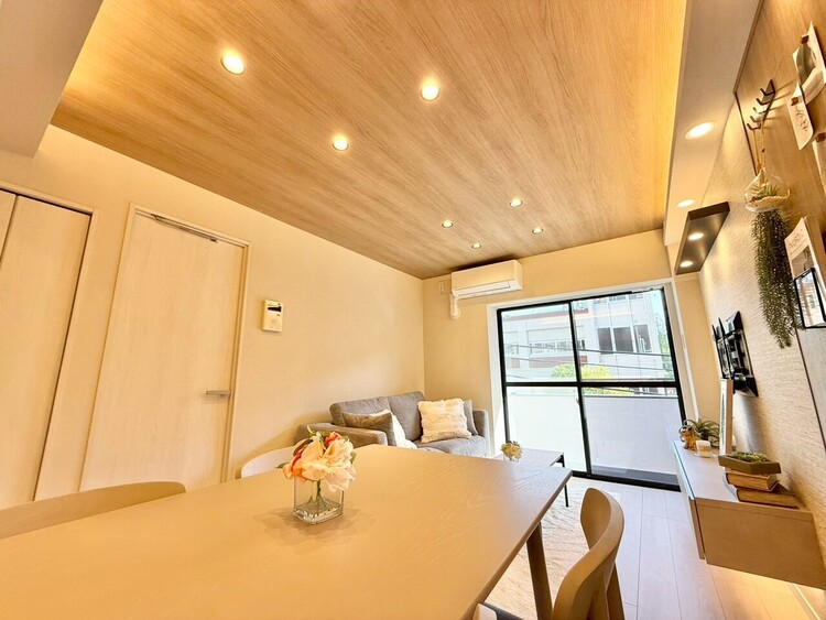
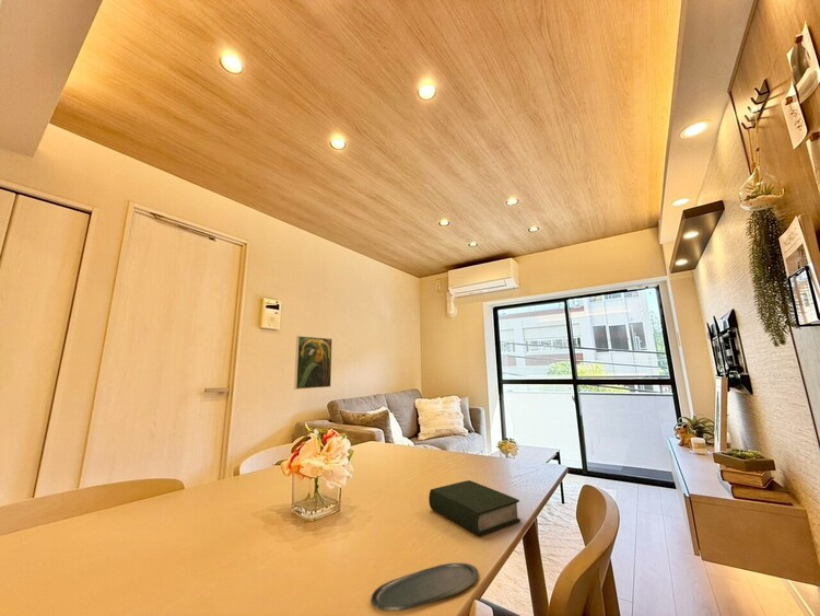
+ oval tray (427, 584)
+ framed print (314, 362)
+ book (472, 503)
